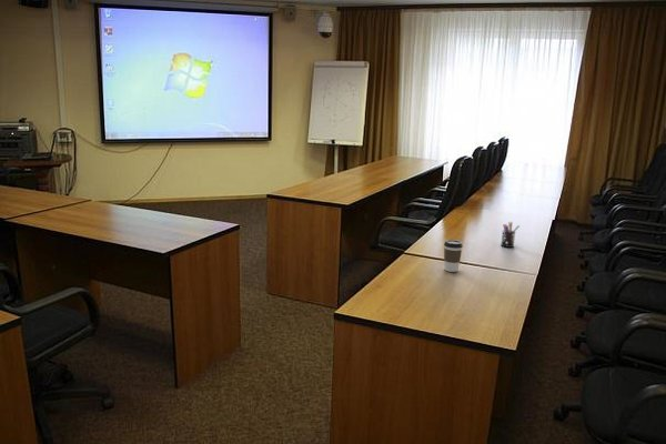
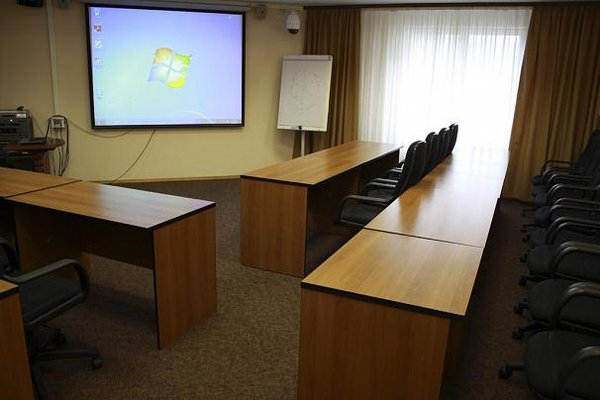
- pen holder (509, 233)
- coffee cup (452, 255)
